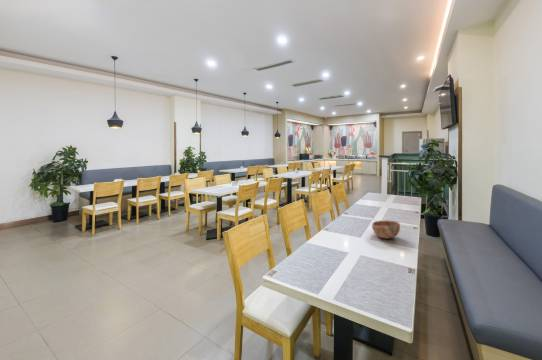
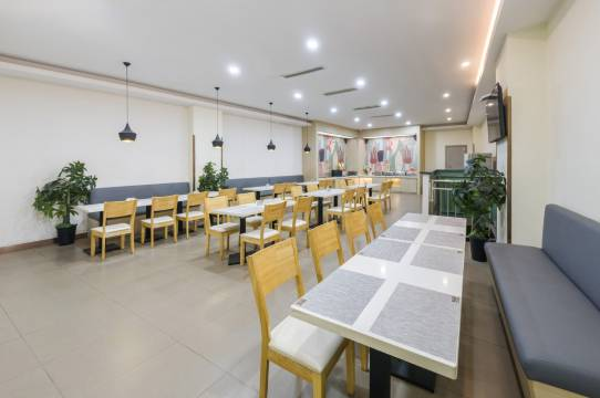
- bowl (385, 229)
